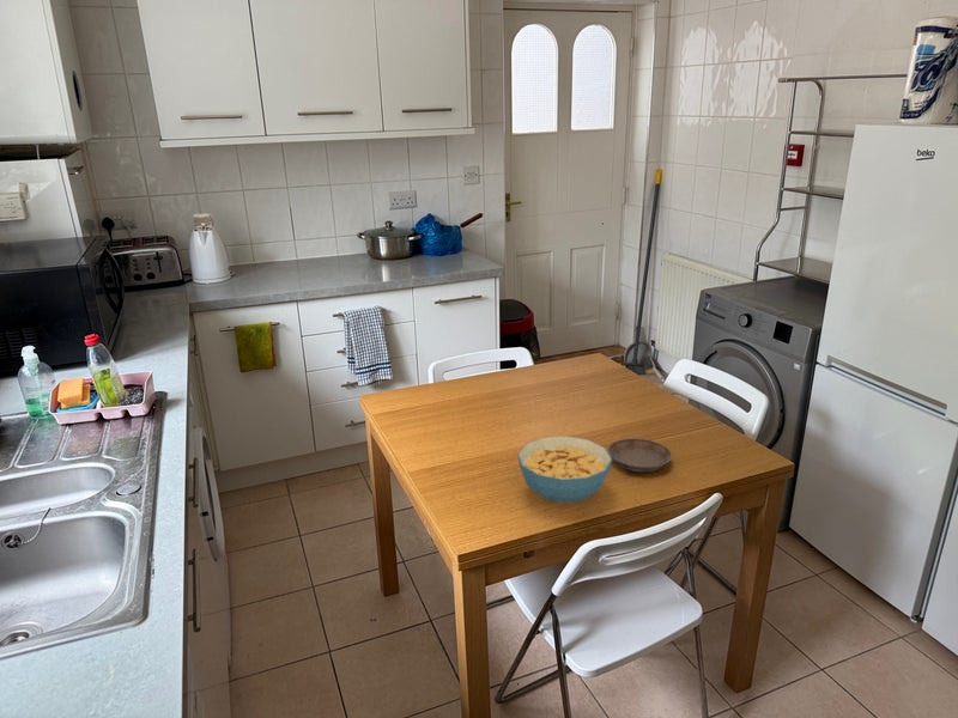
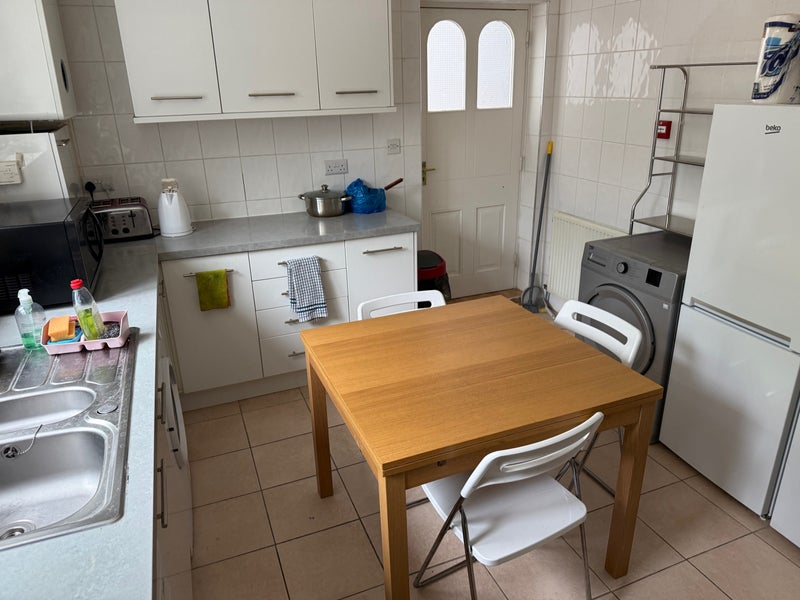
- saucer (638, 456)
- cereal bowl (563, 476)
